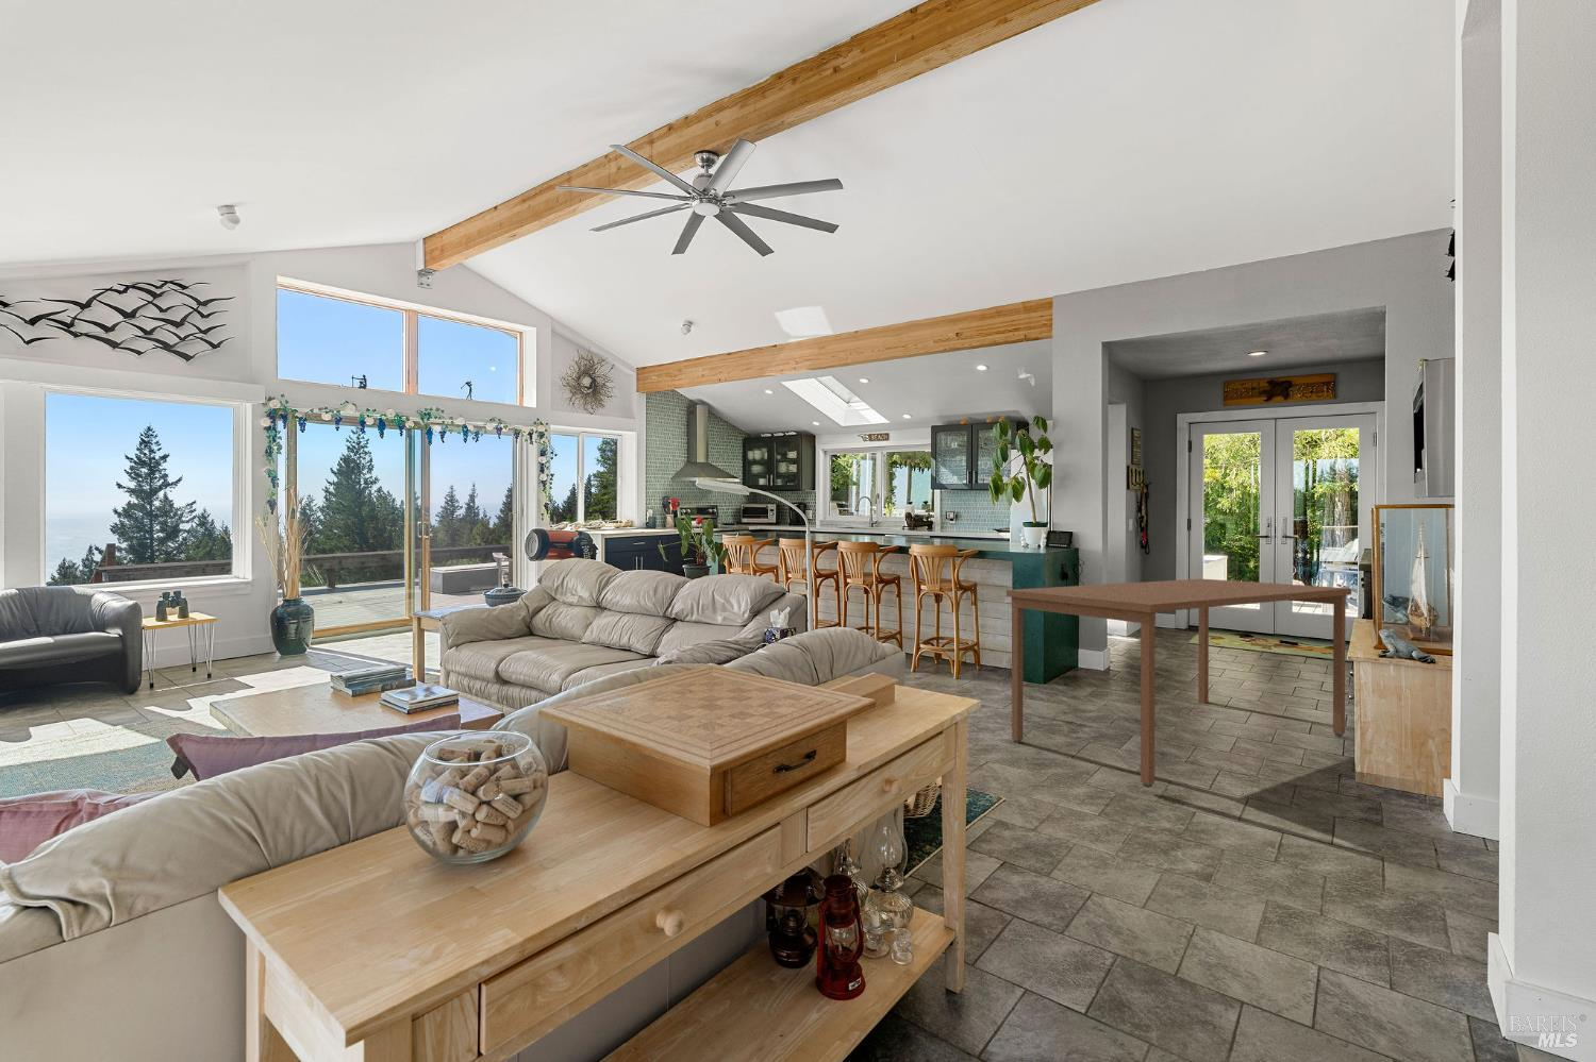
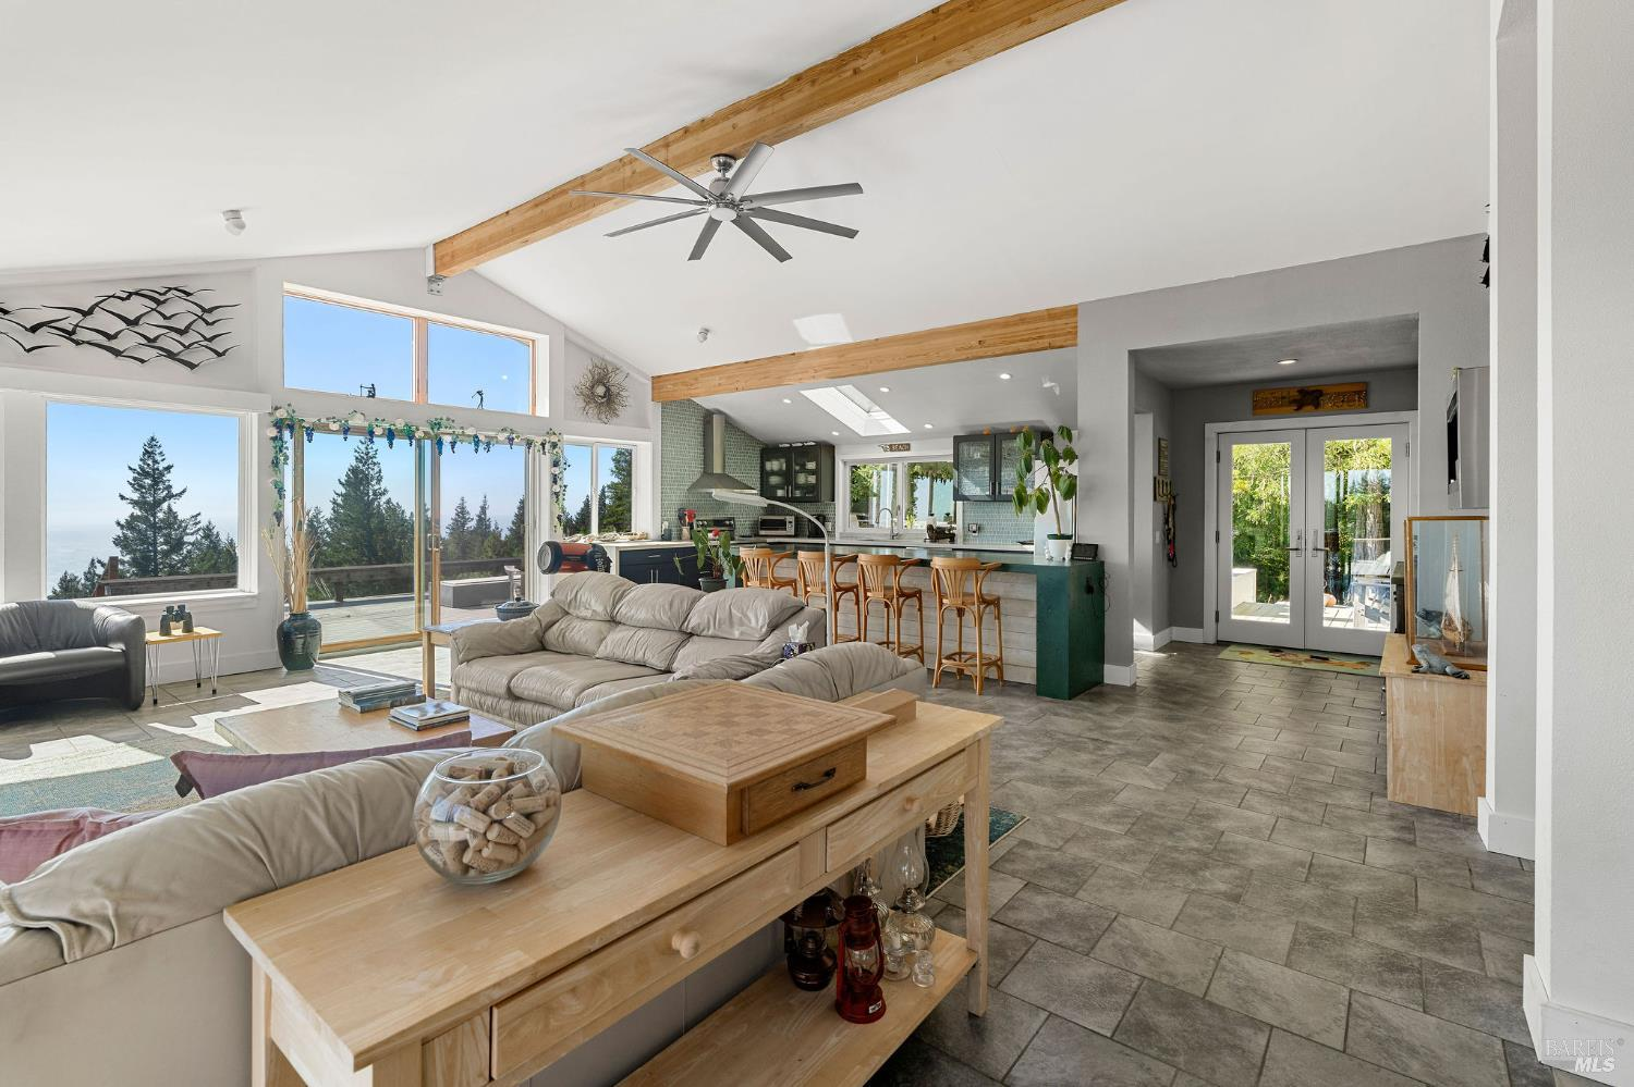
- dining table (1198, 670)
